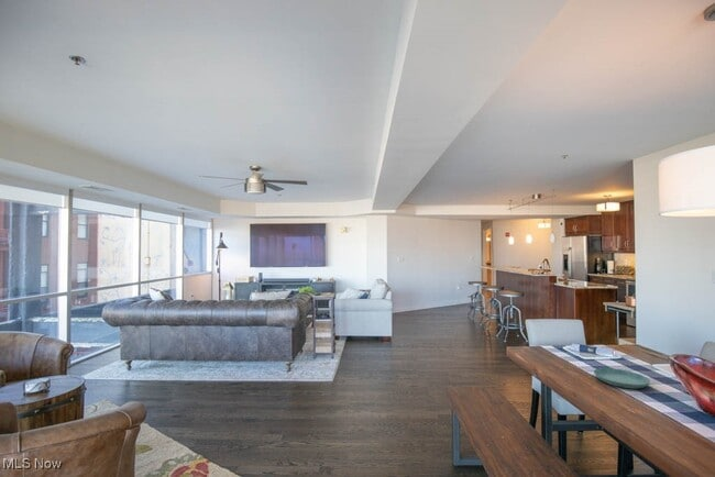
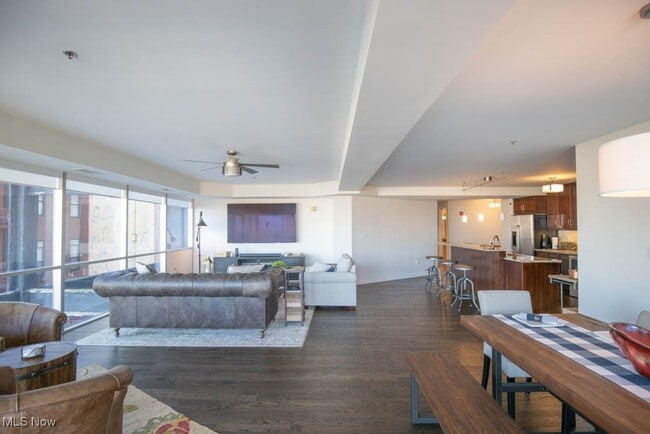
- saucer (620, 378)
